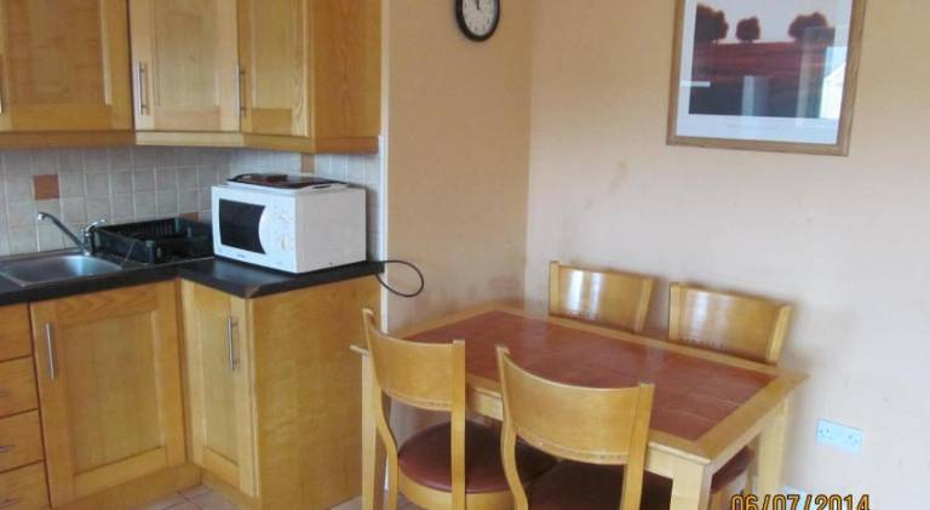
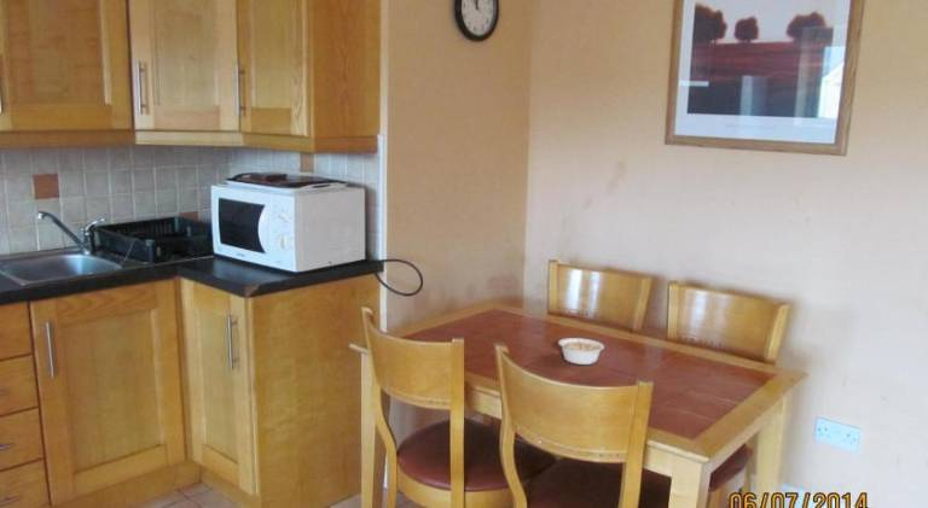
+ legume (581, 350)
